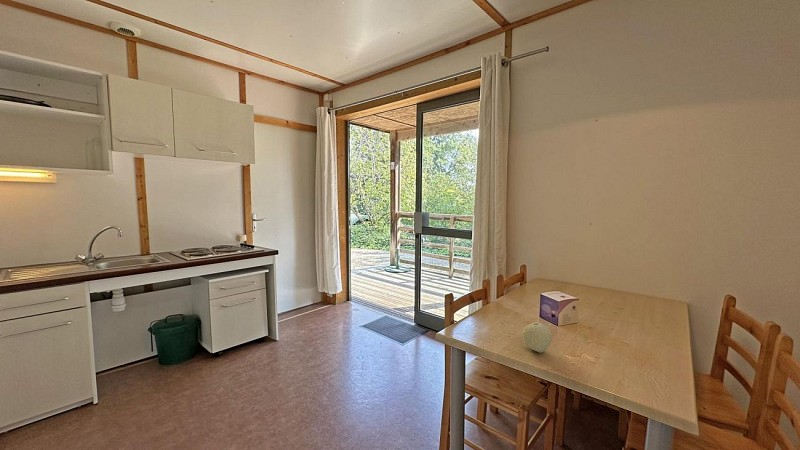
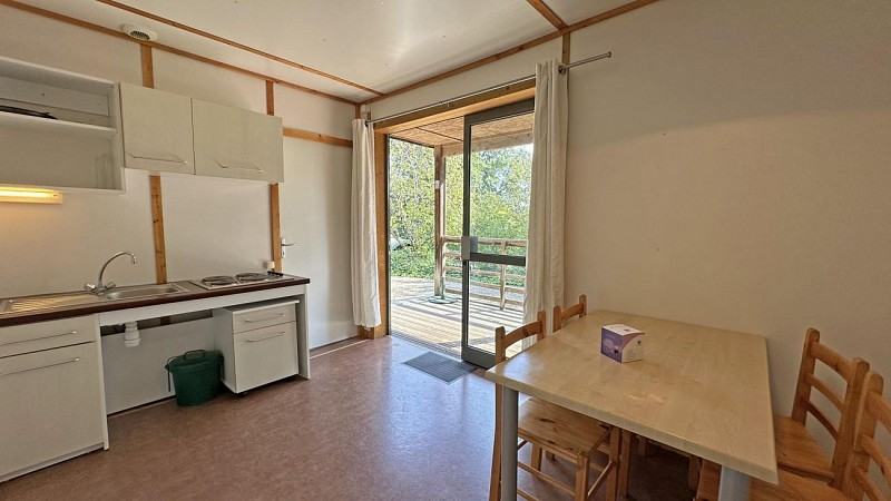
- fruit (536, 337)
